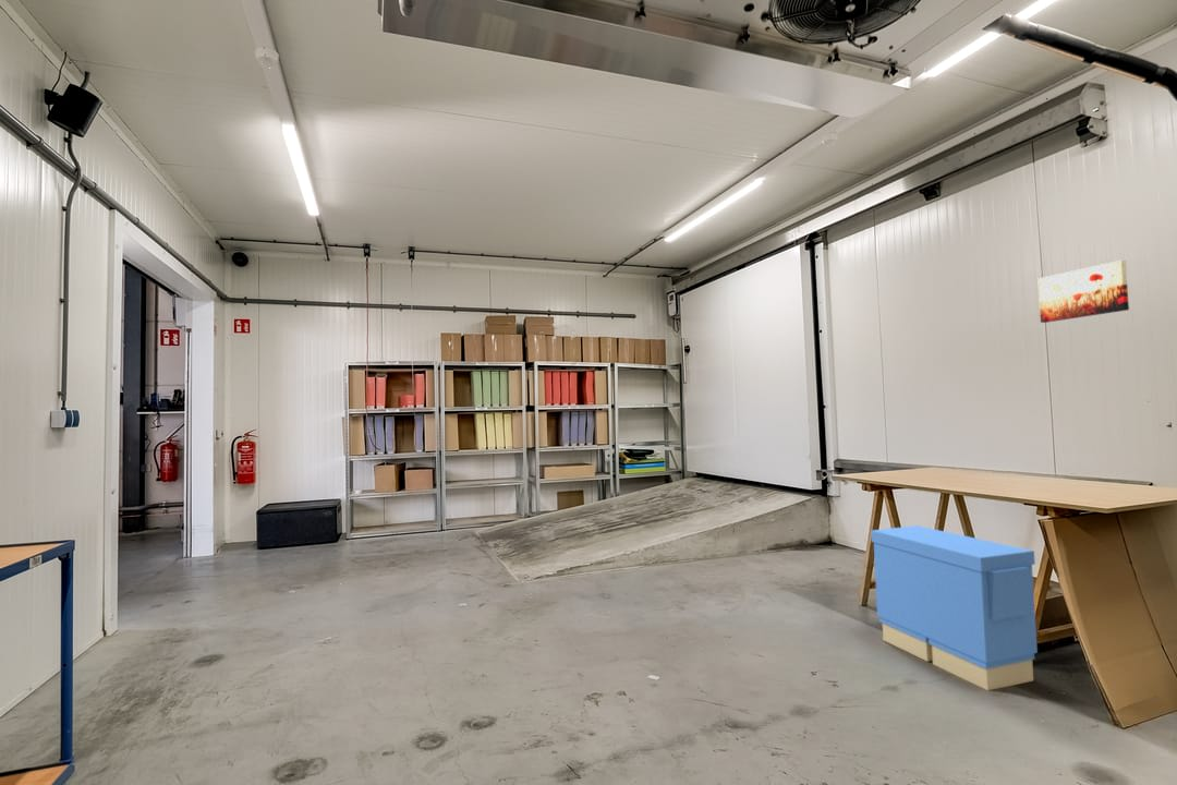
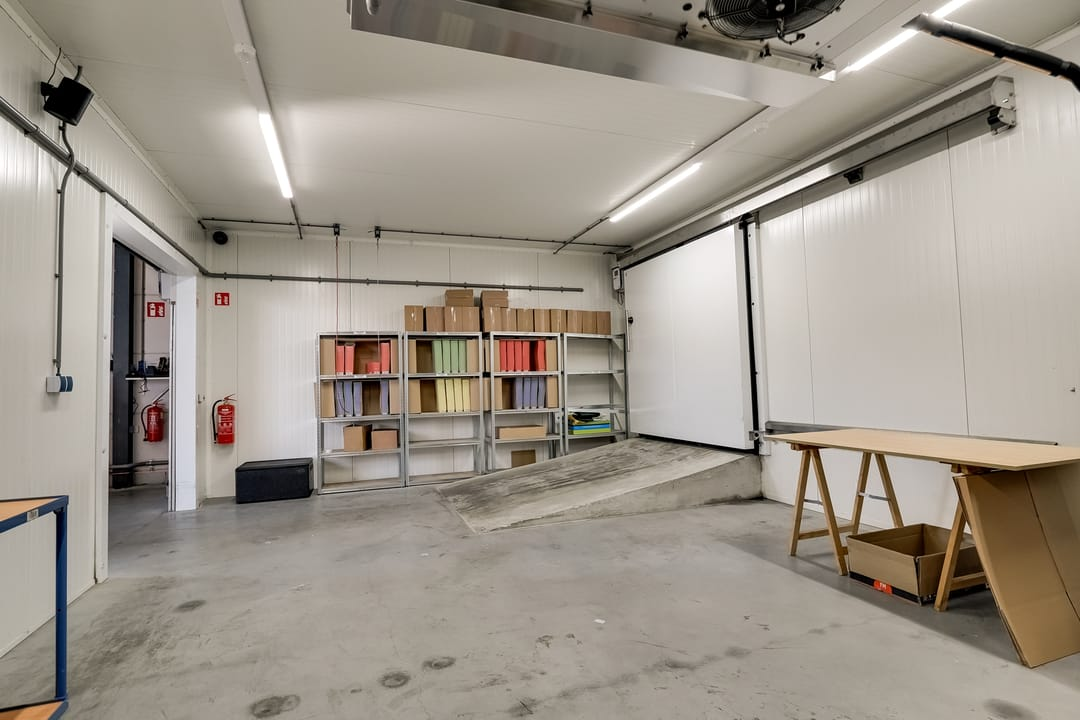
- storage box (947, 599)
- wall art (1080, 293)
